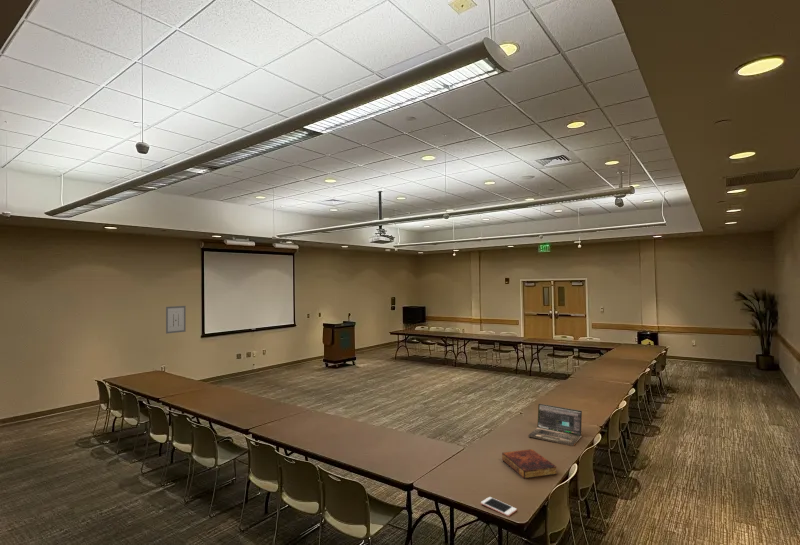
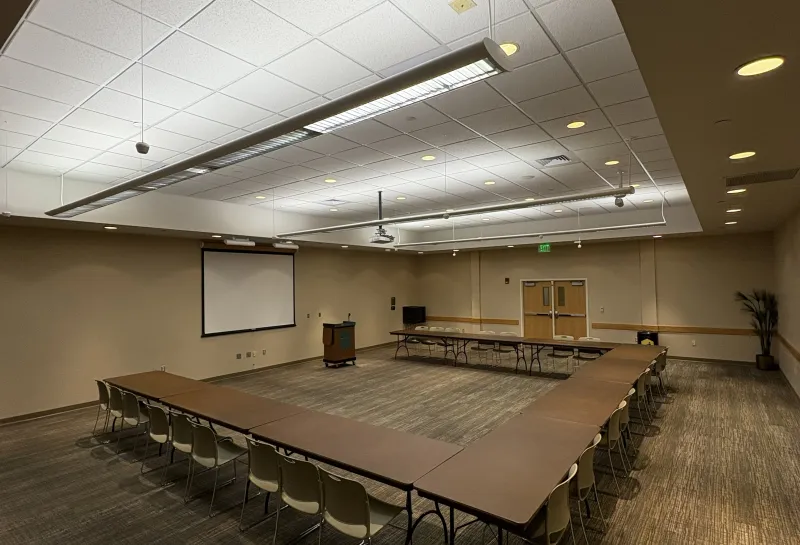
- laptop (555, 423)
- cell phone (498, 506)
- book (528, 463)
- wall art (175, 319)
